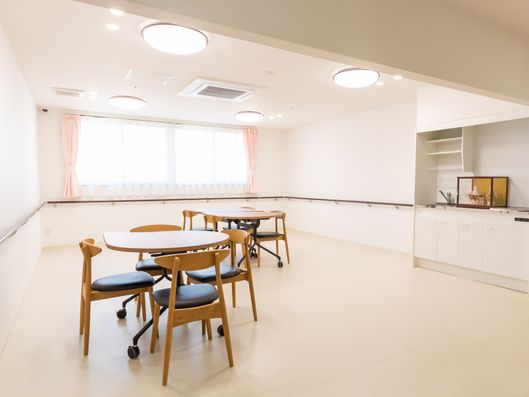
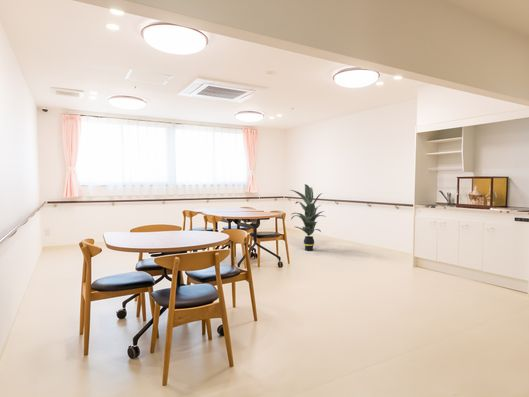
+ indoor plant (306, 217)
